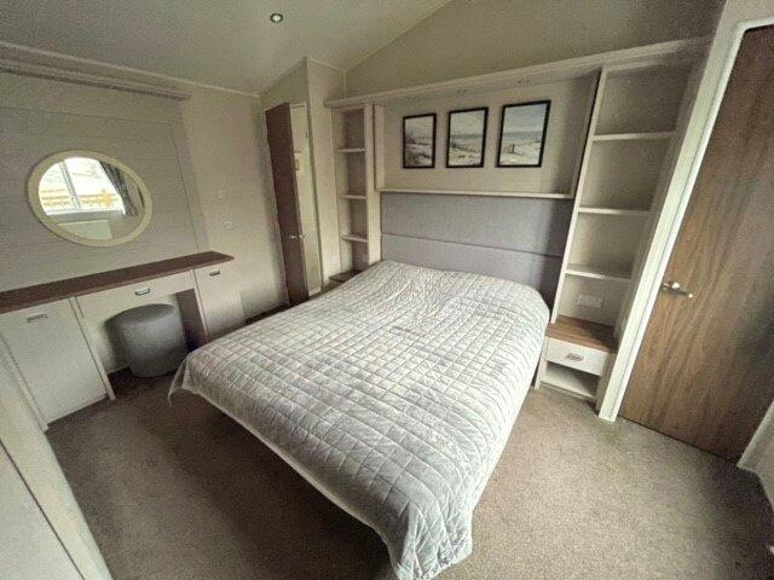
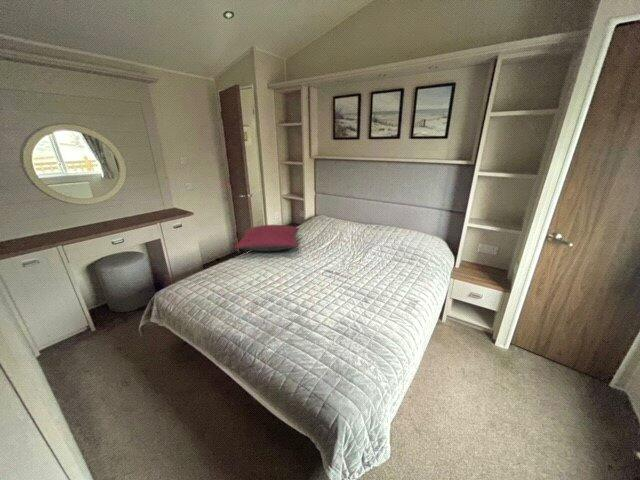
+ pillow (269, 236)
